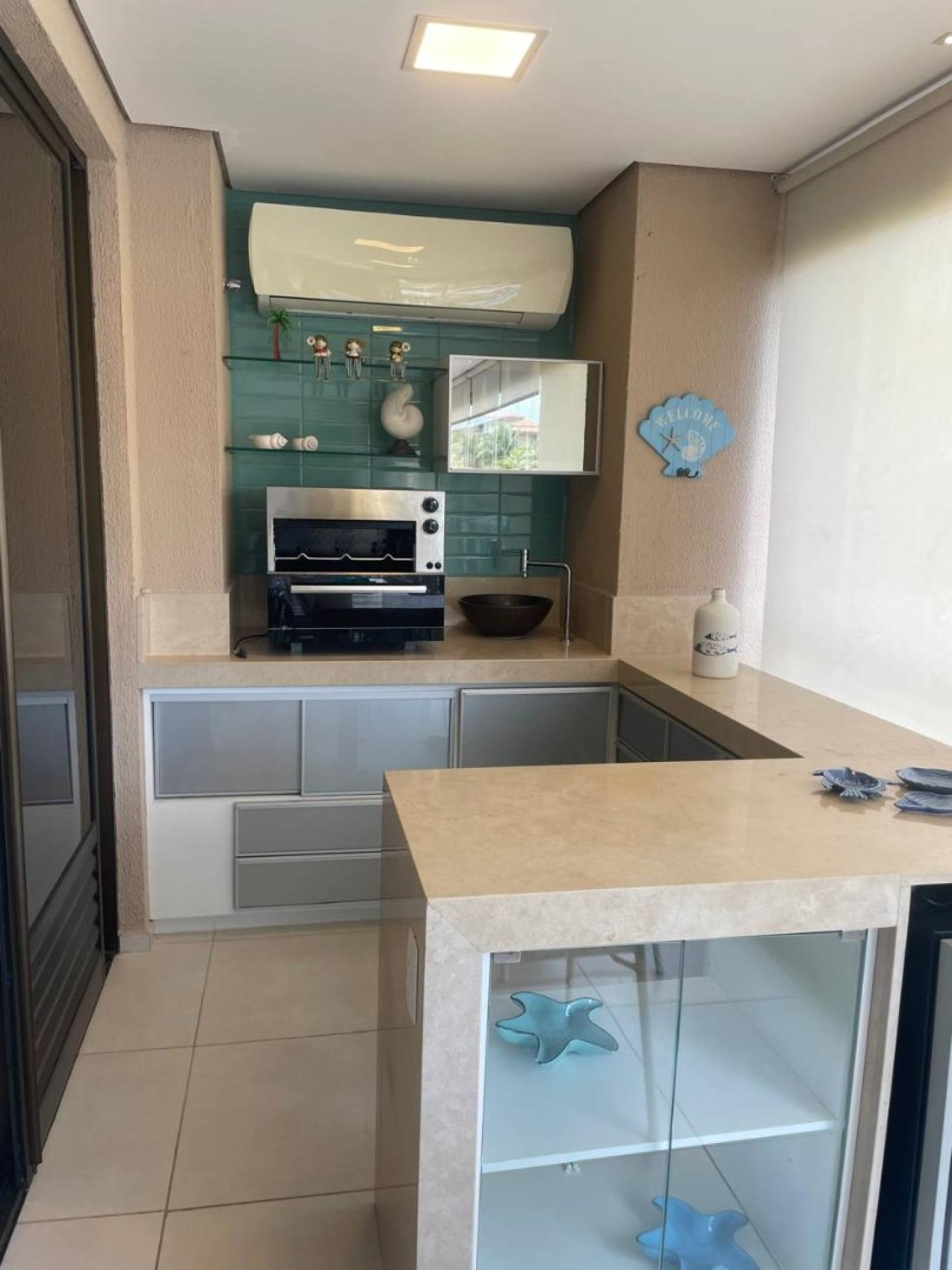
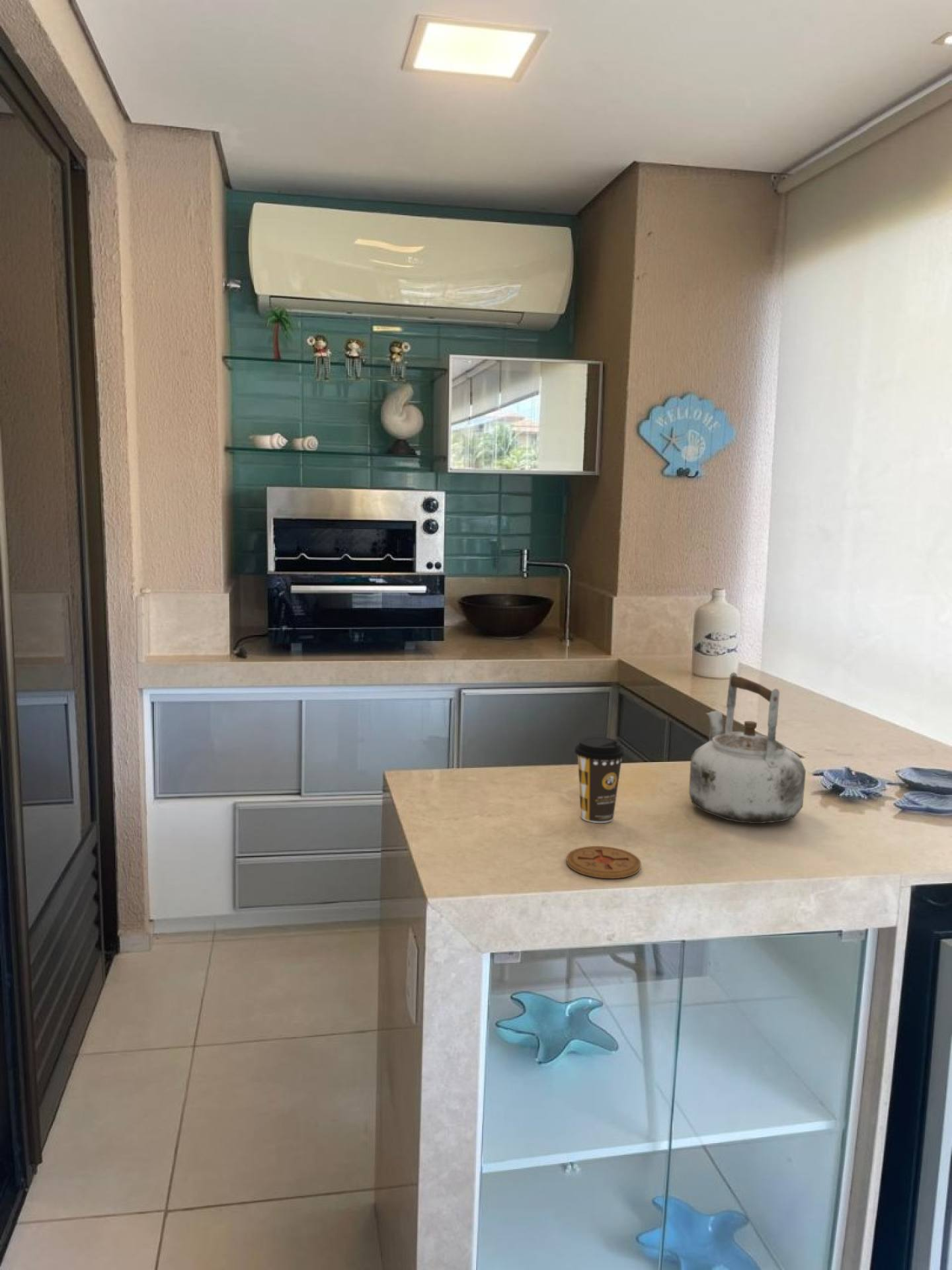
+ kettle (741, 742)
+ coaster (603, 861)
+ coffee cup (598, 780)
